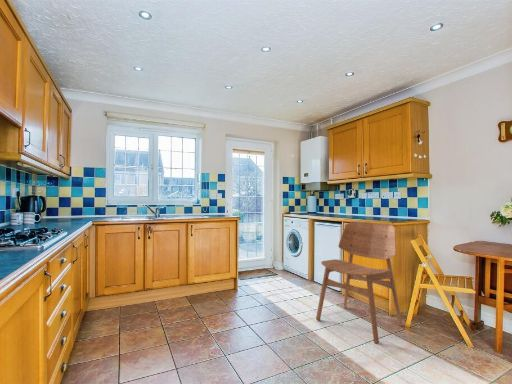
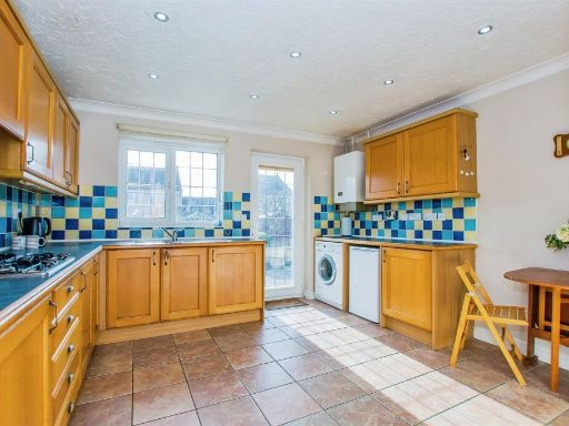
- dining chair (359, 273)
